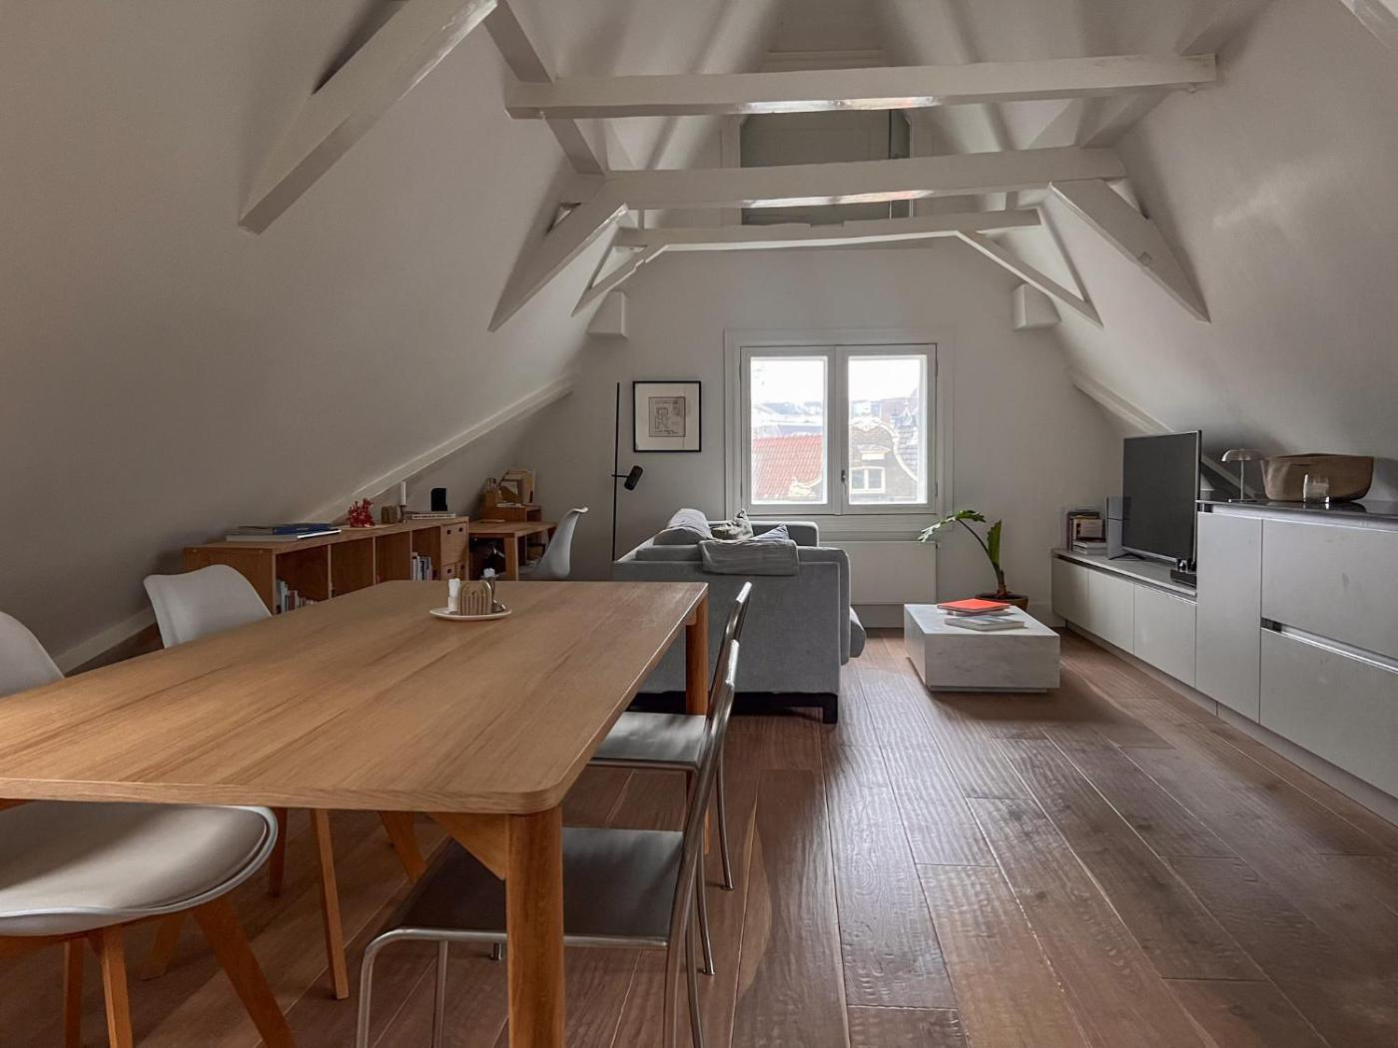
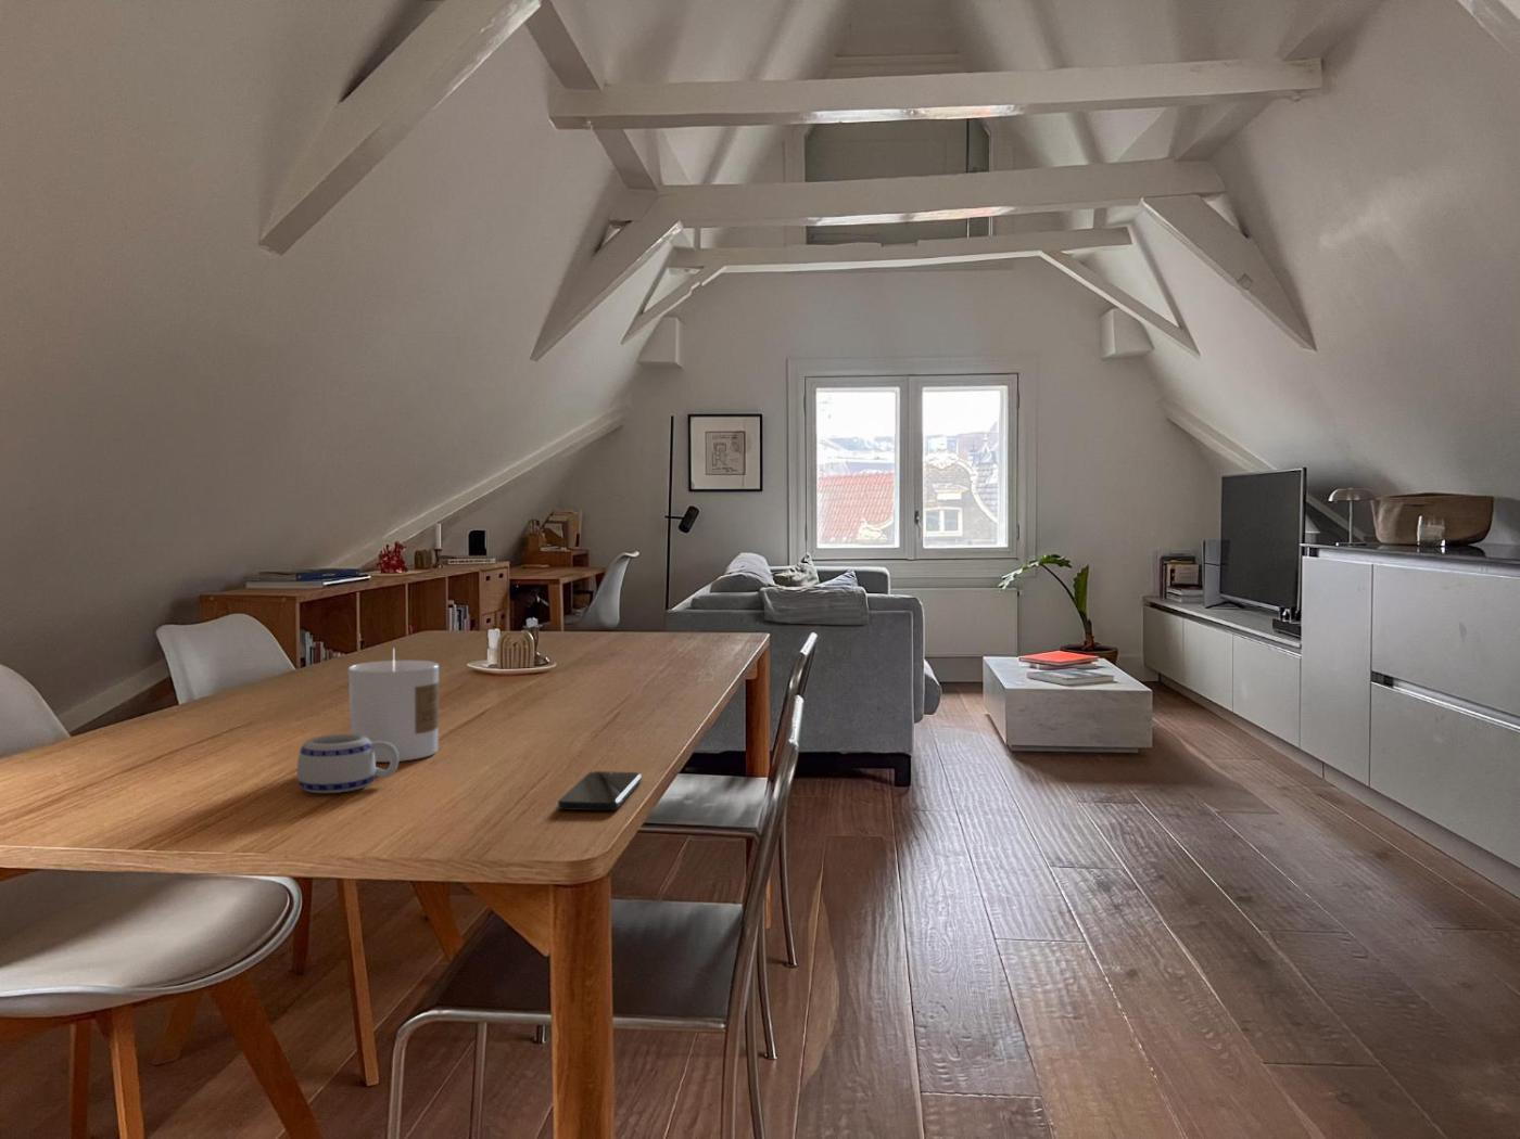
+ smartphone (602, 790)
+ mug (348, 761)
+ candle (394, 701)
